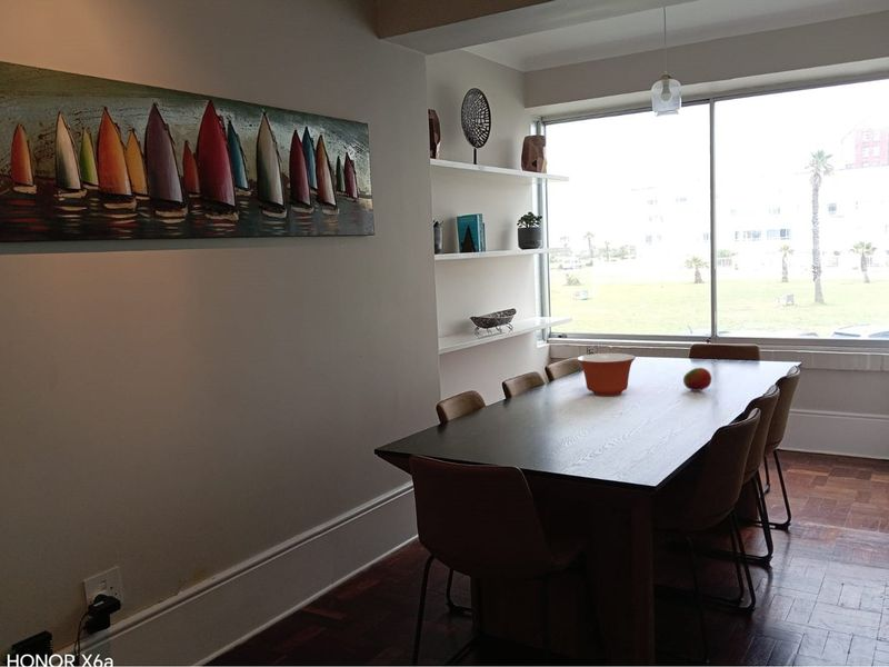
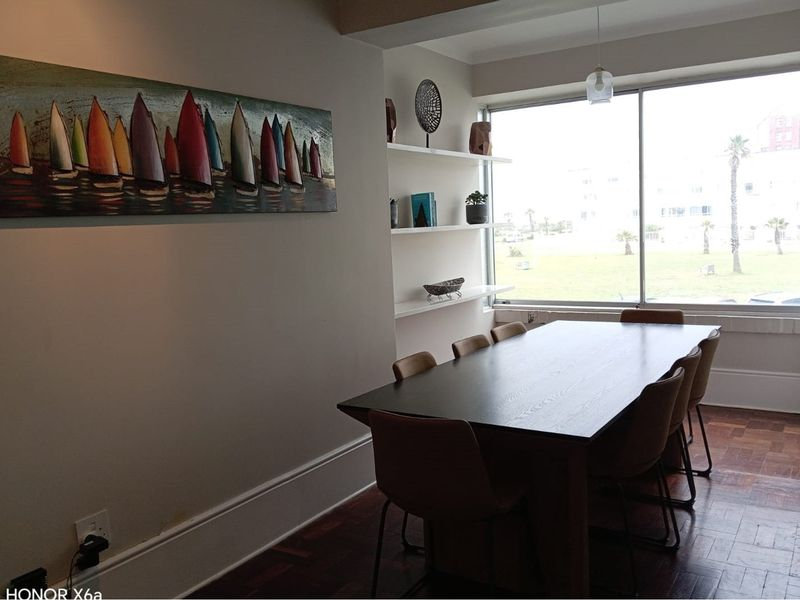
- fruit (697, 379)
- mixing bowl (606, 375)
